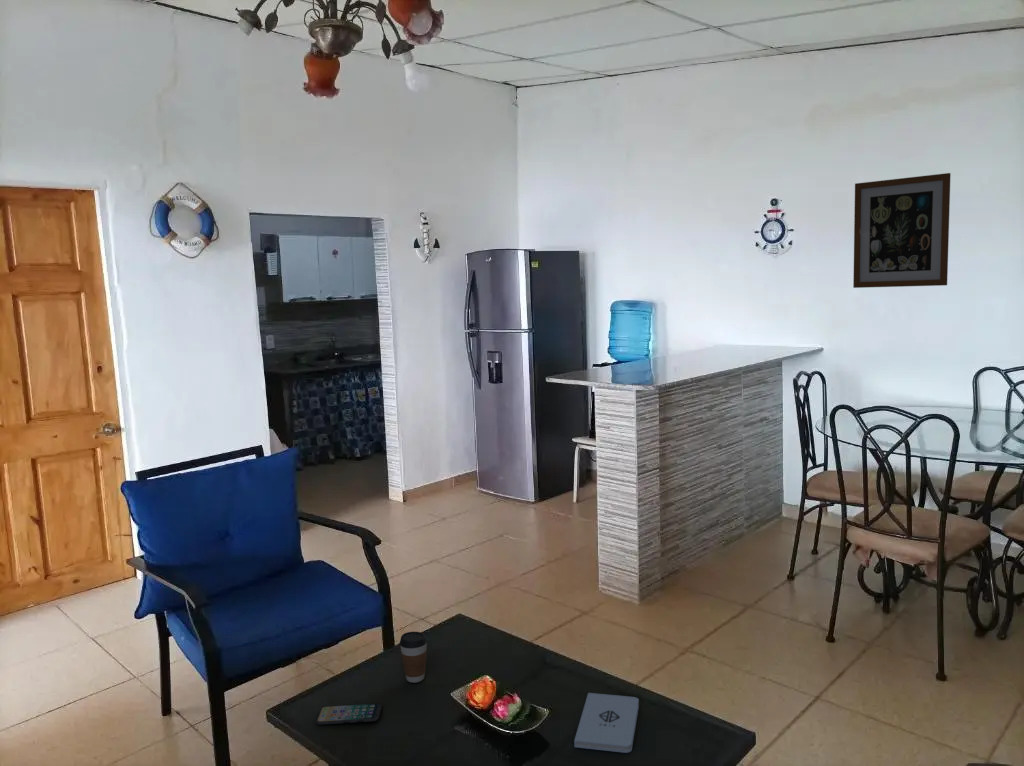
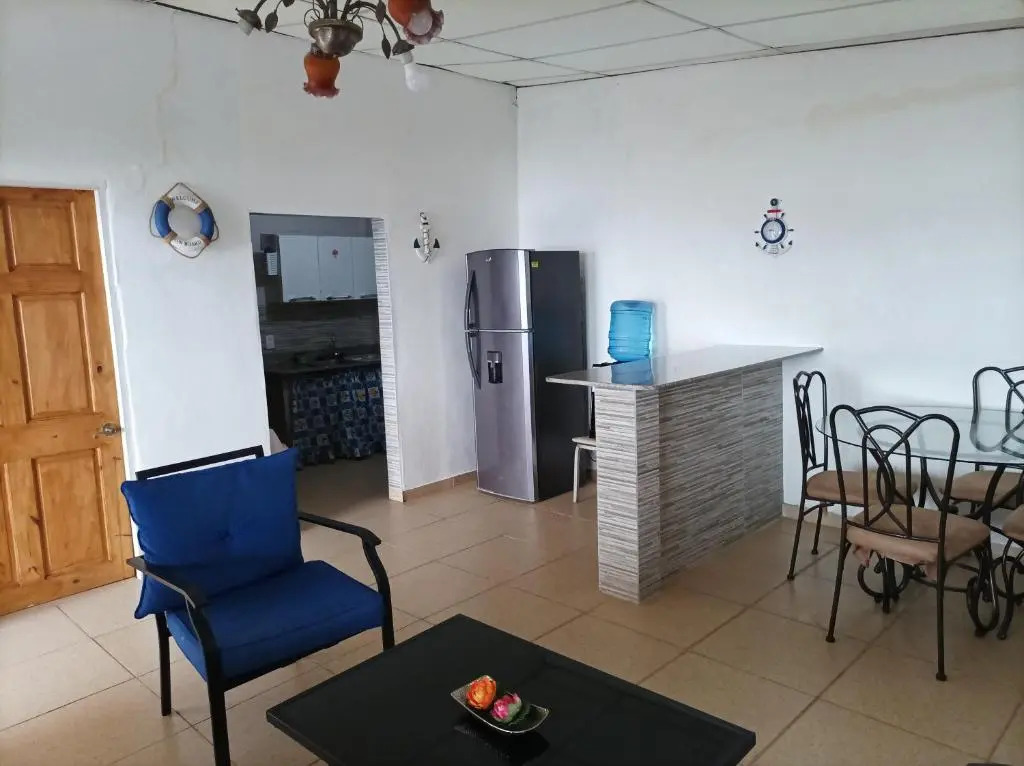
- wall art (899, 233)
- notepad (608, 721)
- smartphone (349, 713)
- coffee cup (414, 657)
